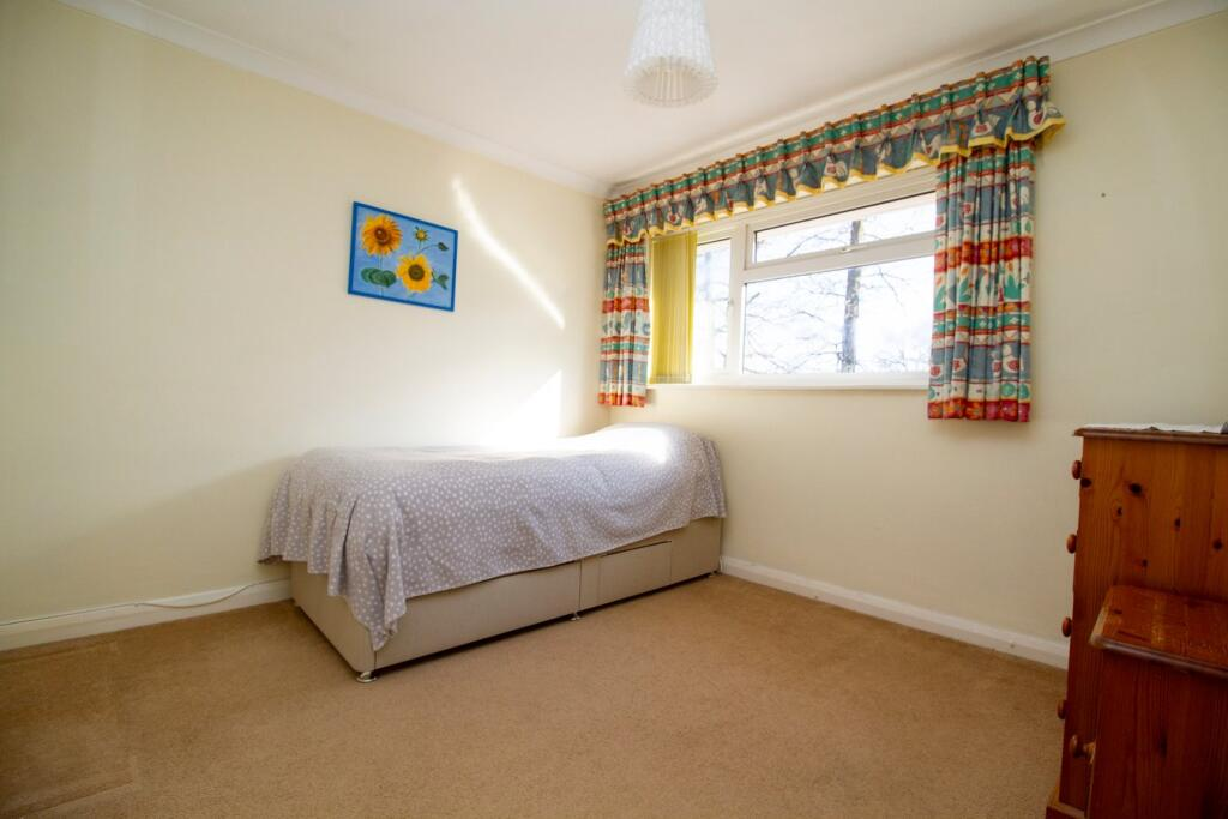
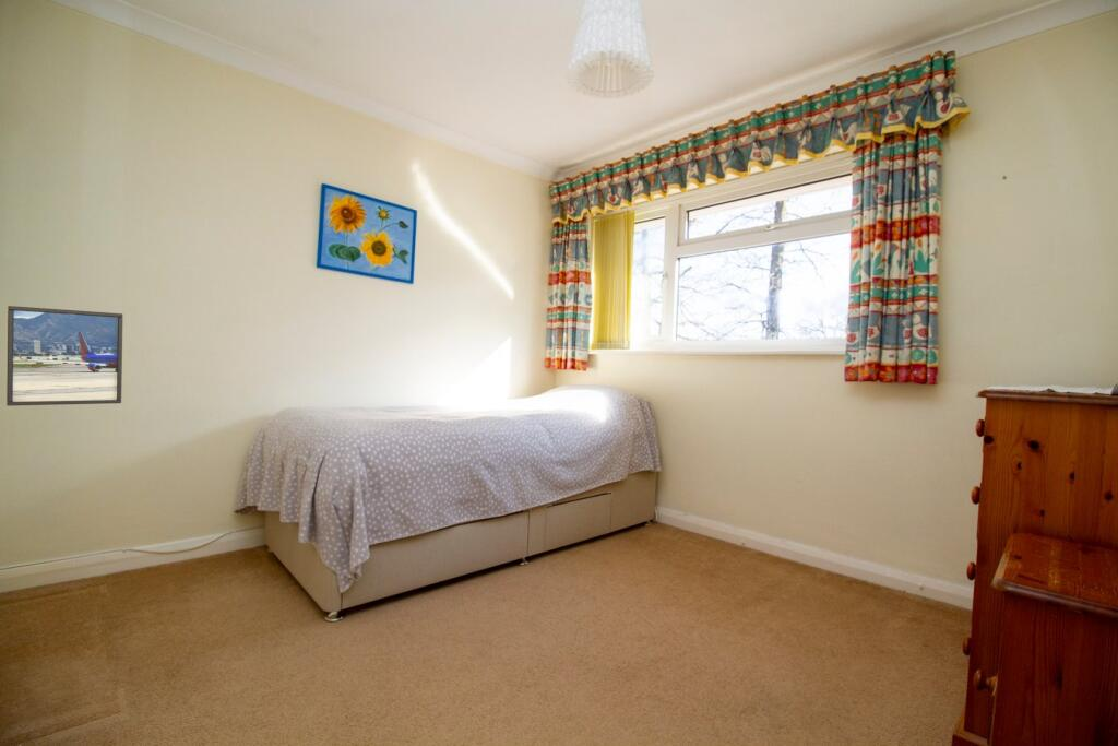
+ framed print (68, 357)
